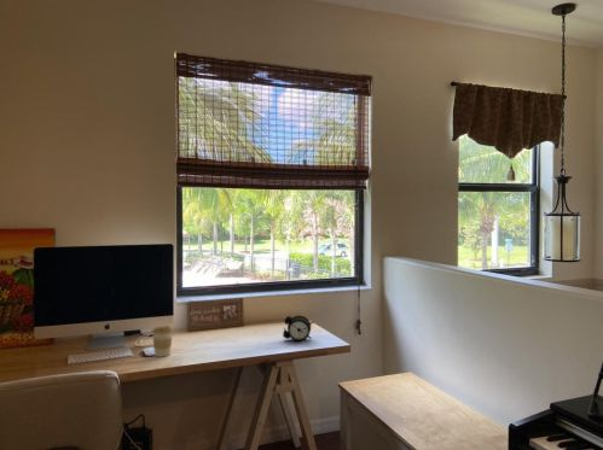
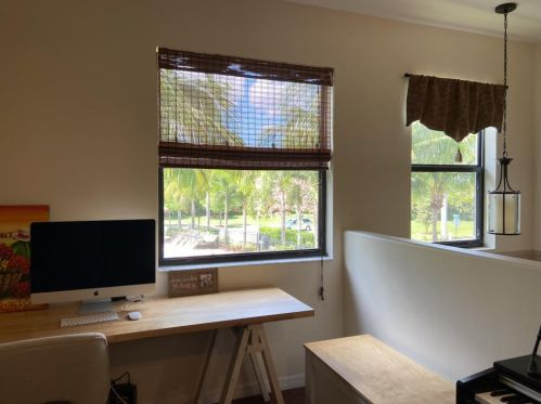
- coffee cup (162, 340)
- alarm clock (297, 328)
